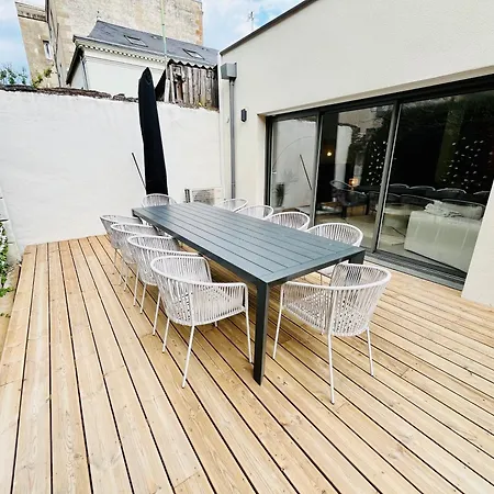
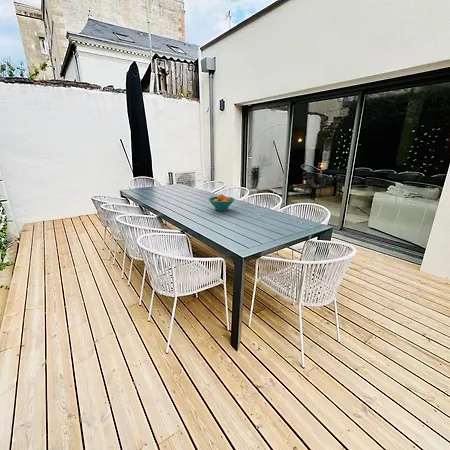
+ fruit bowl (221, 201)
